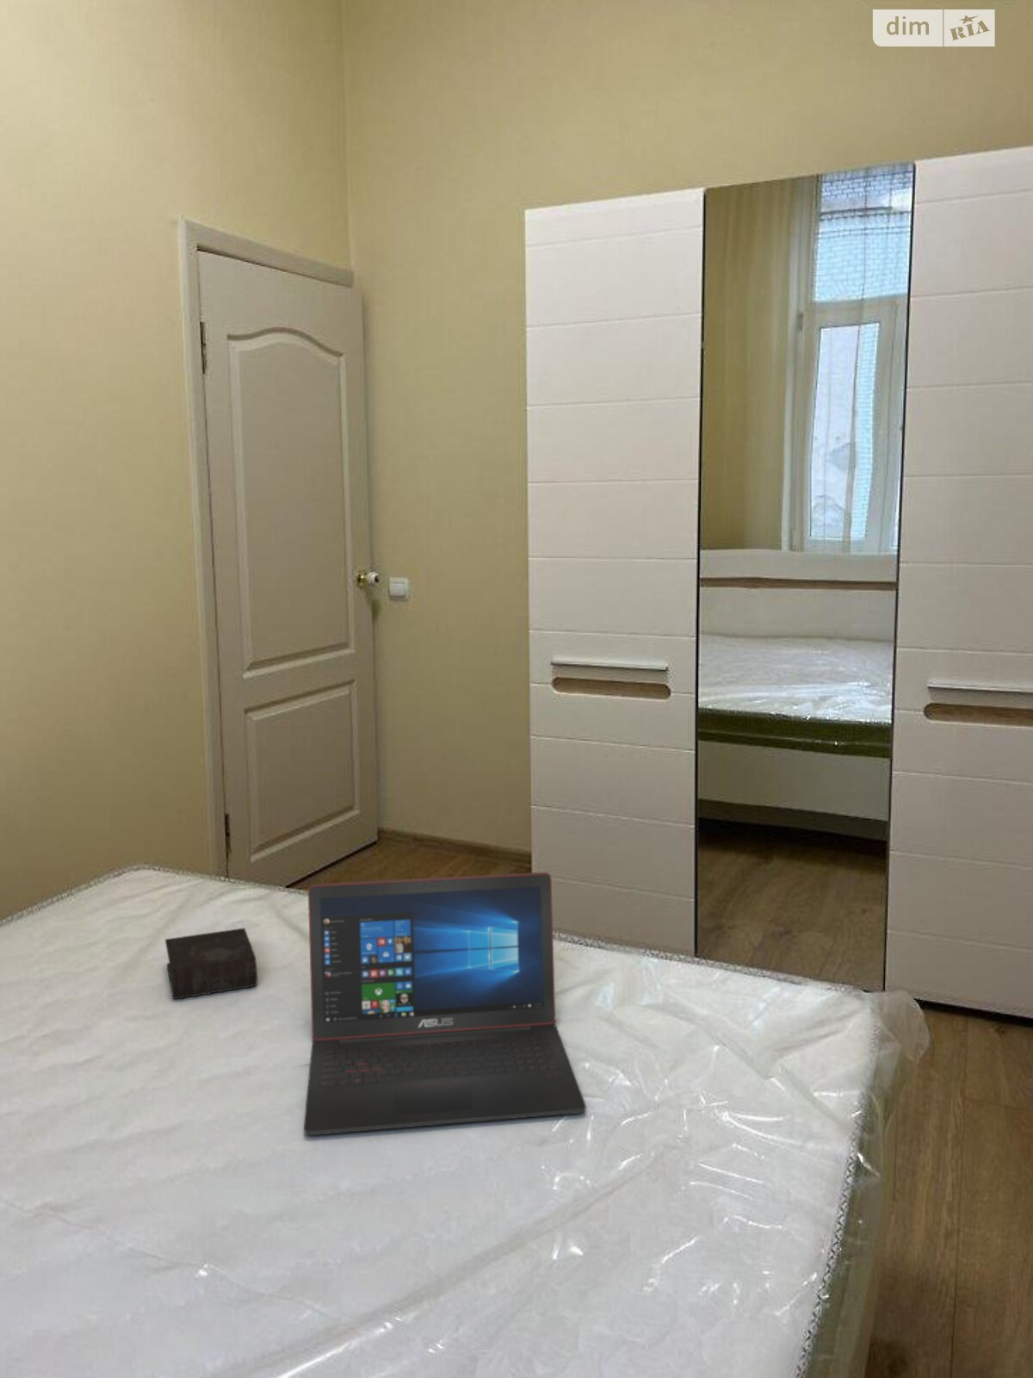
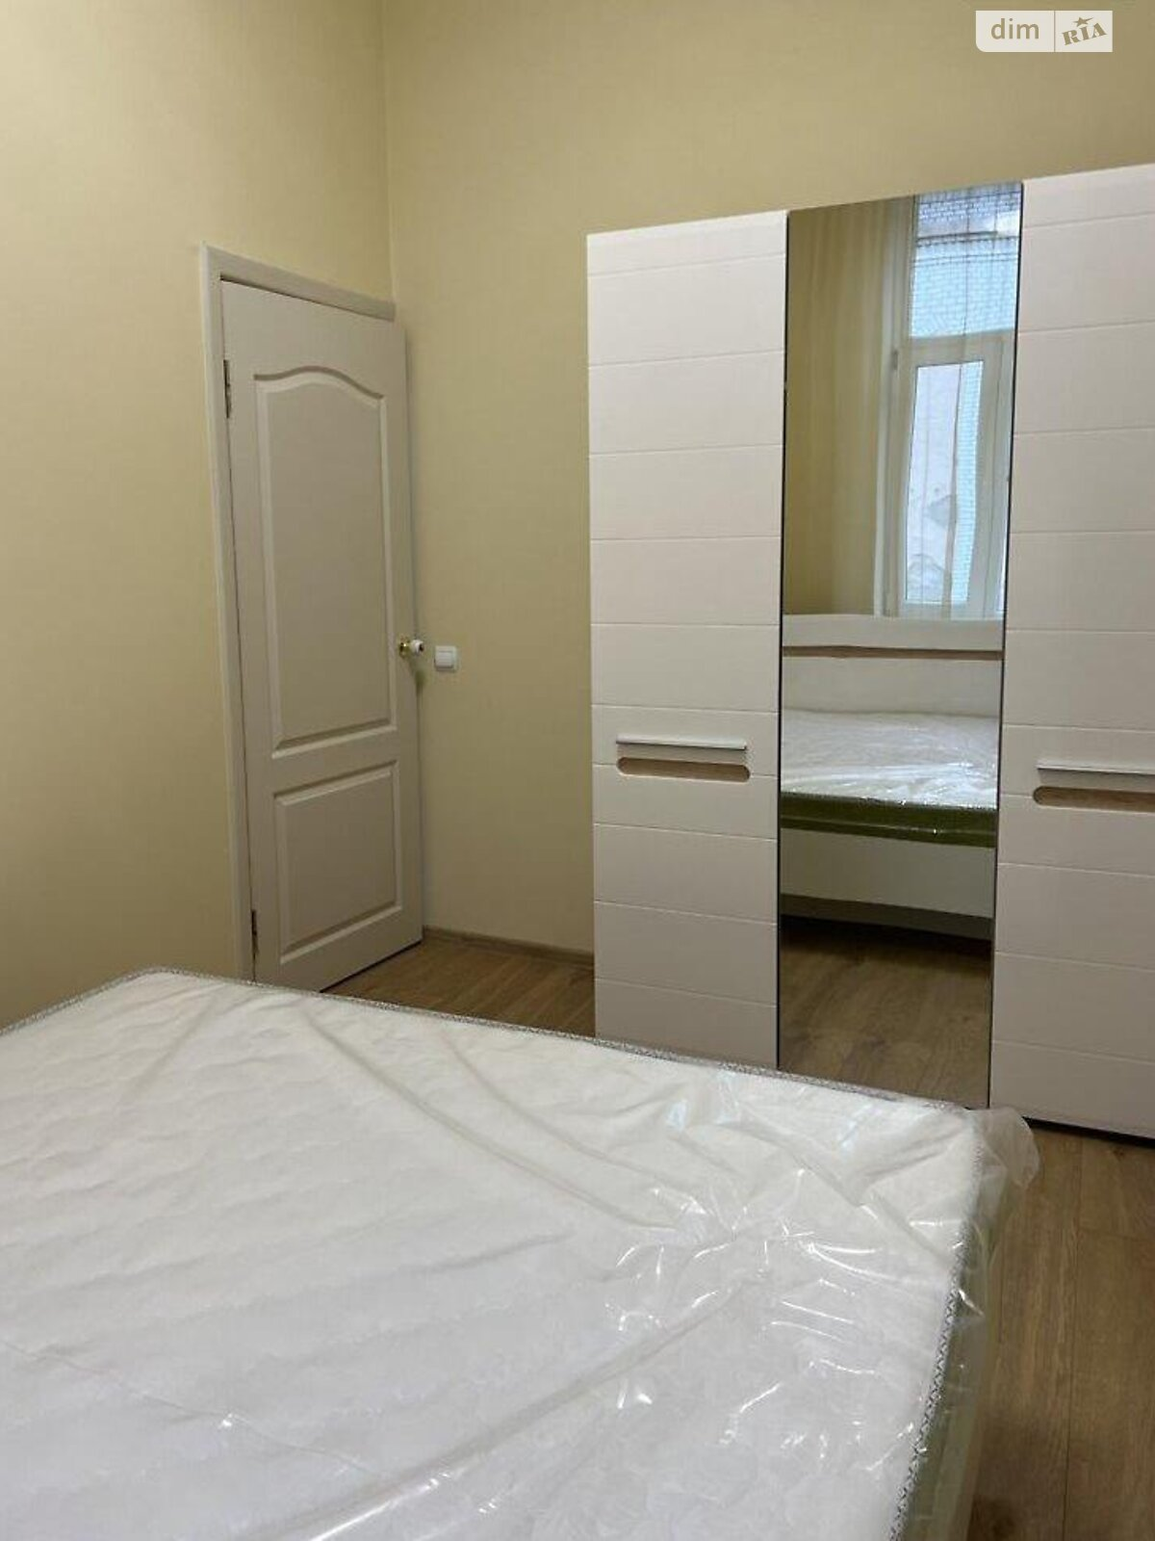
- laptop (438, 993)
- book (211, 962)
